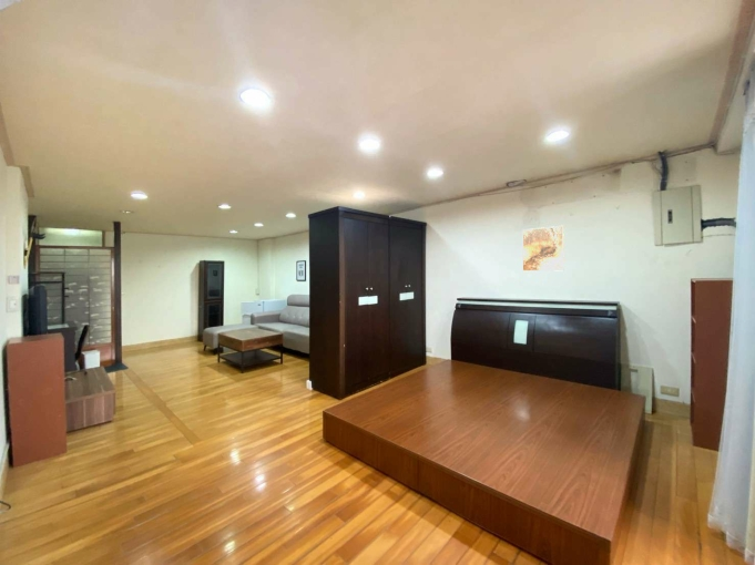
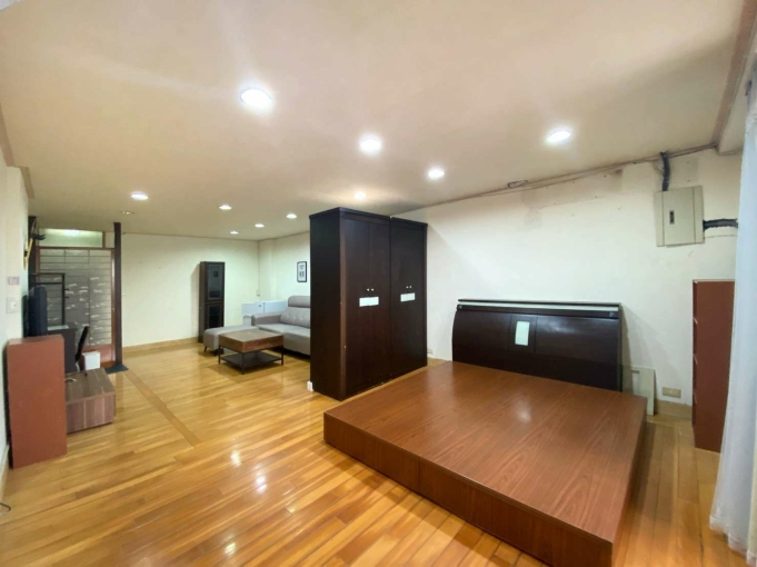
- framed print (542, 249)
